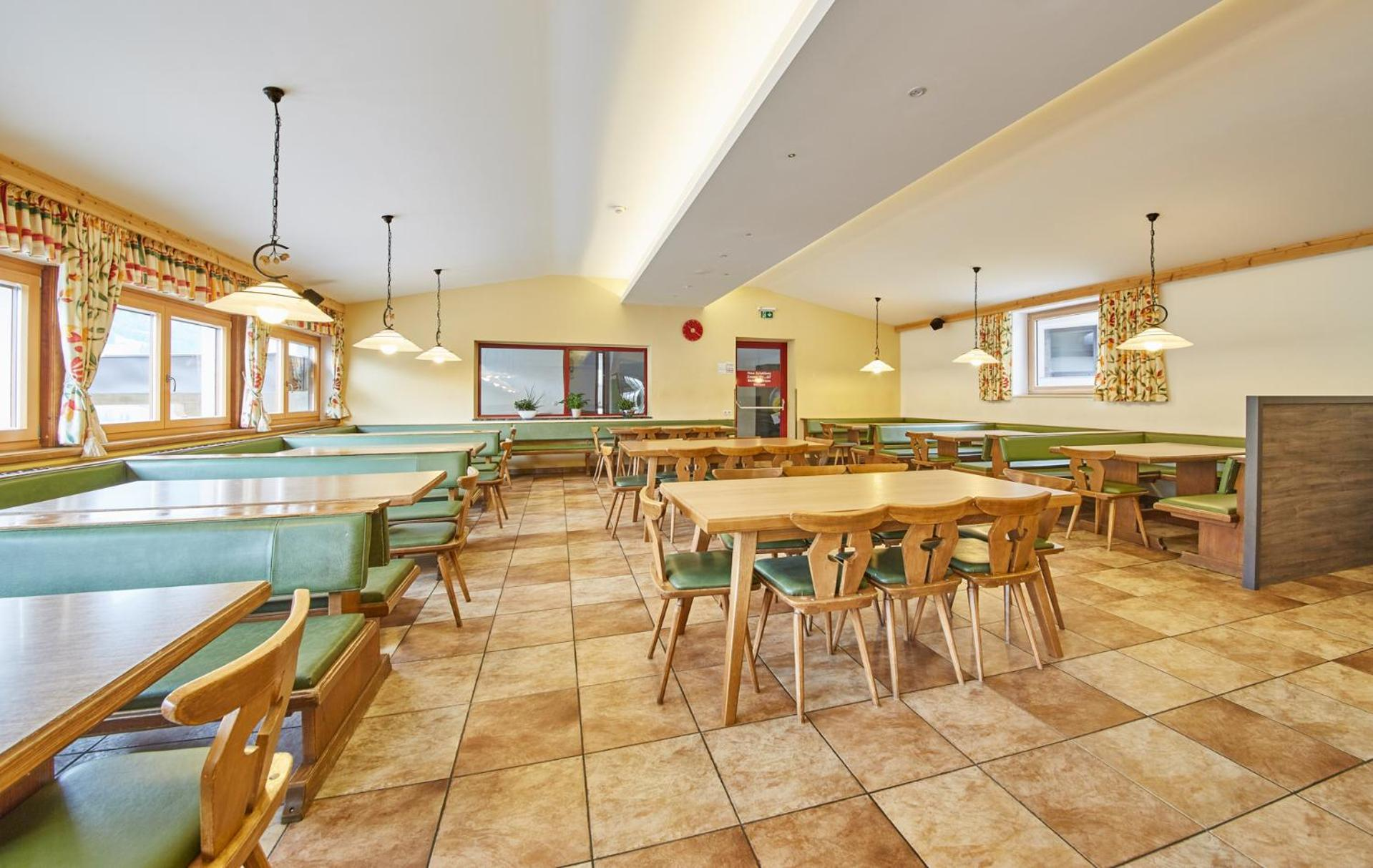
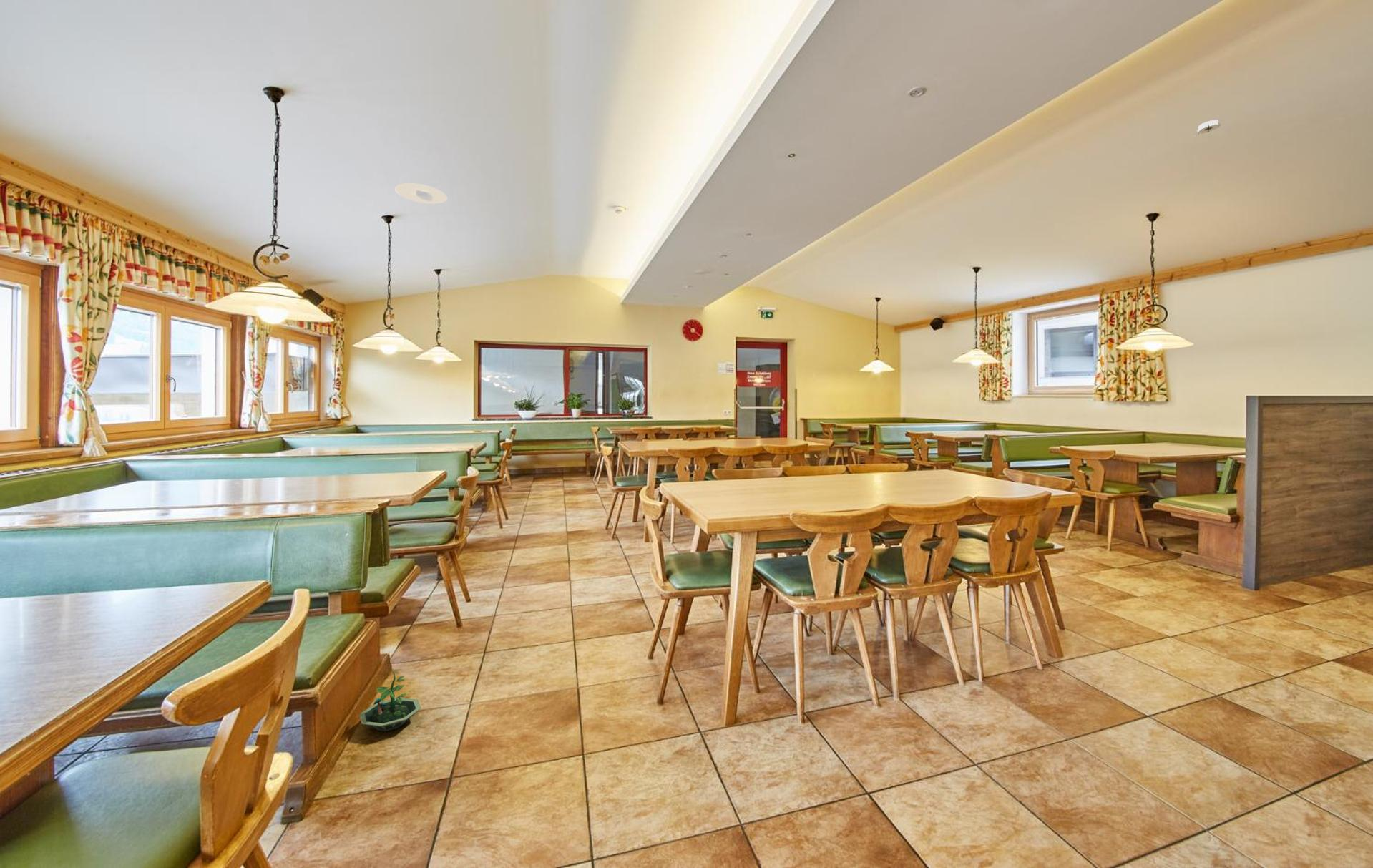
+ smoke detector (1207, 127)
+ recessed light (421, 191)
+ terrarium (392, 682)
